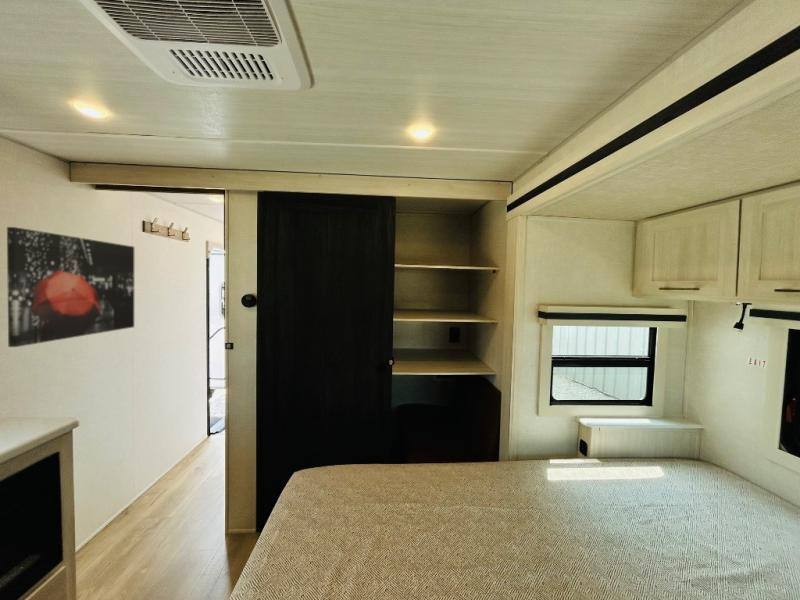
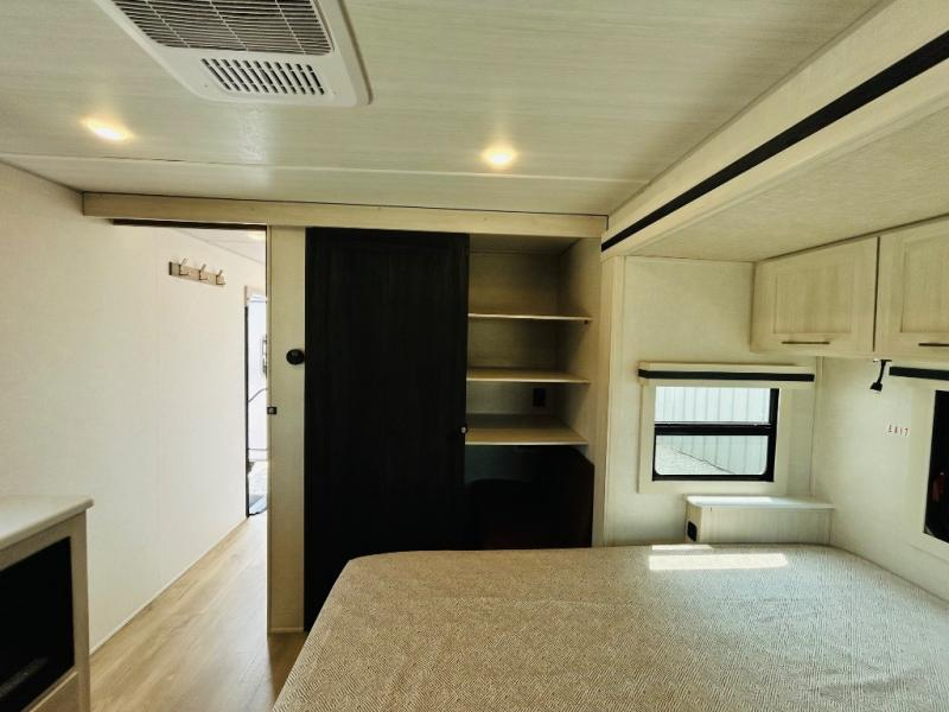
- wall art (83, 287)
